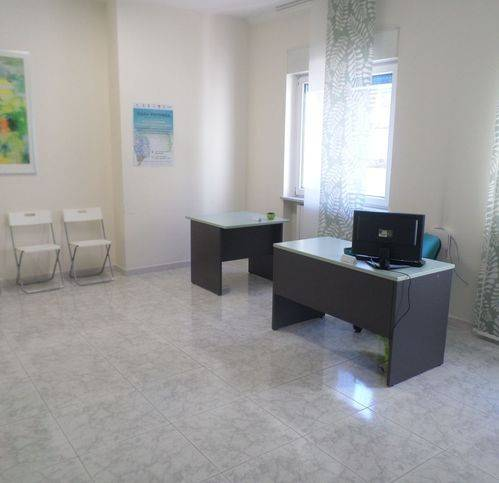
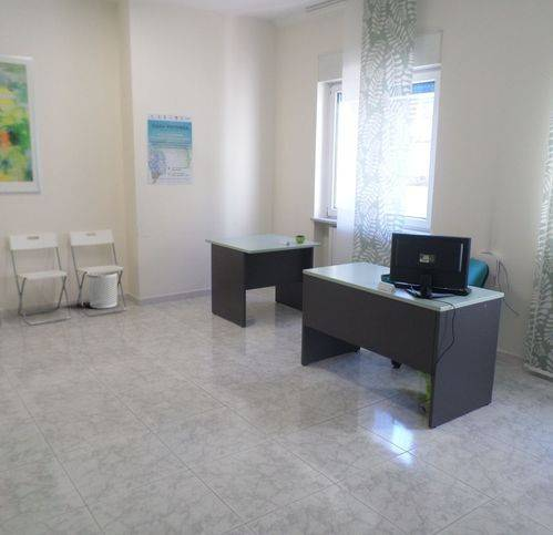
+ waste bin (102, 289)
